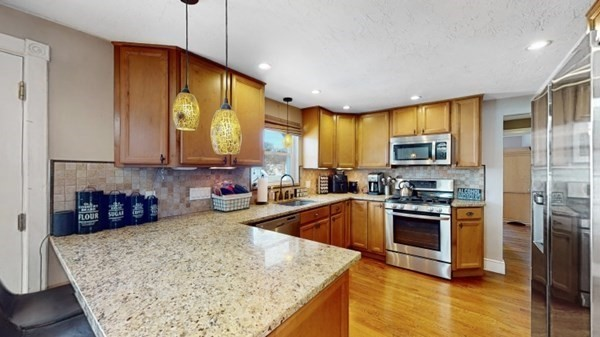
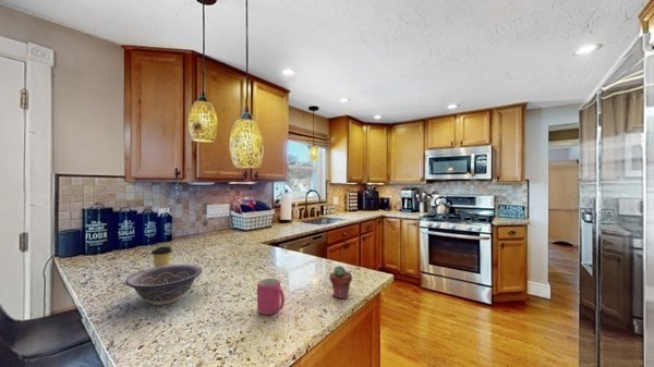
+ potted succulent (340, 280)
+ coffee cup (161, 259)
+ mug (271, 297)
+ decorative bowl (166, 286)
